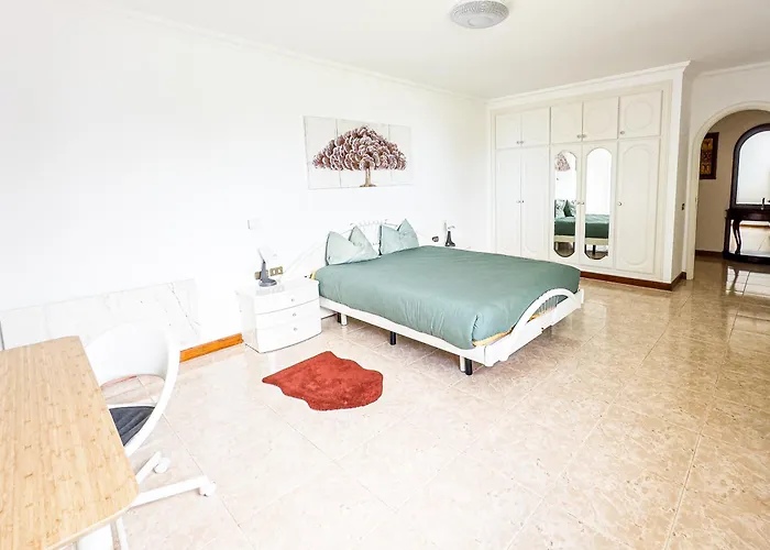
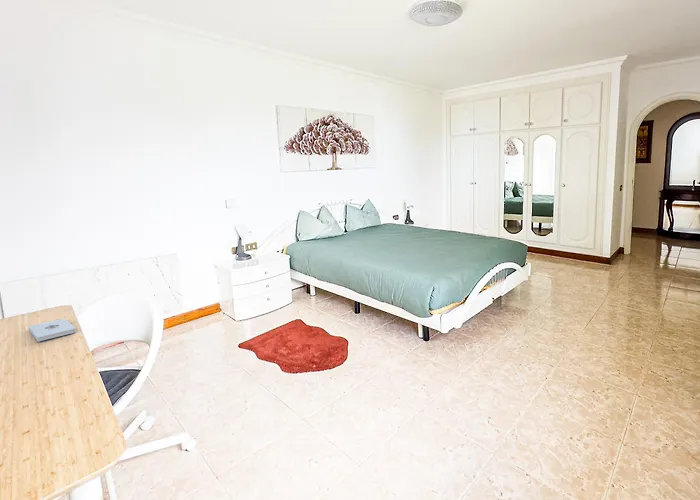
+ notepad (52, 329)
